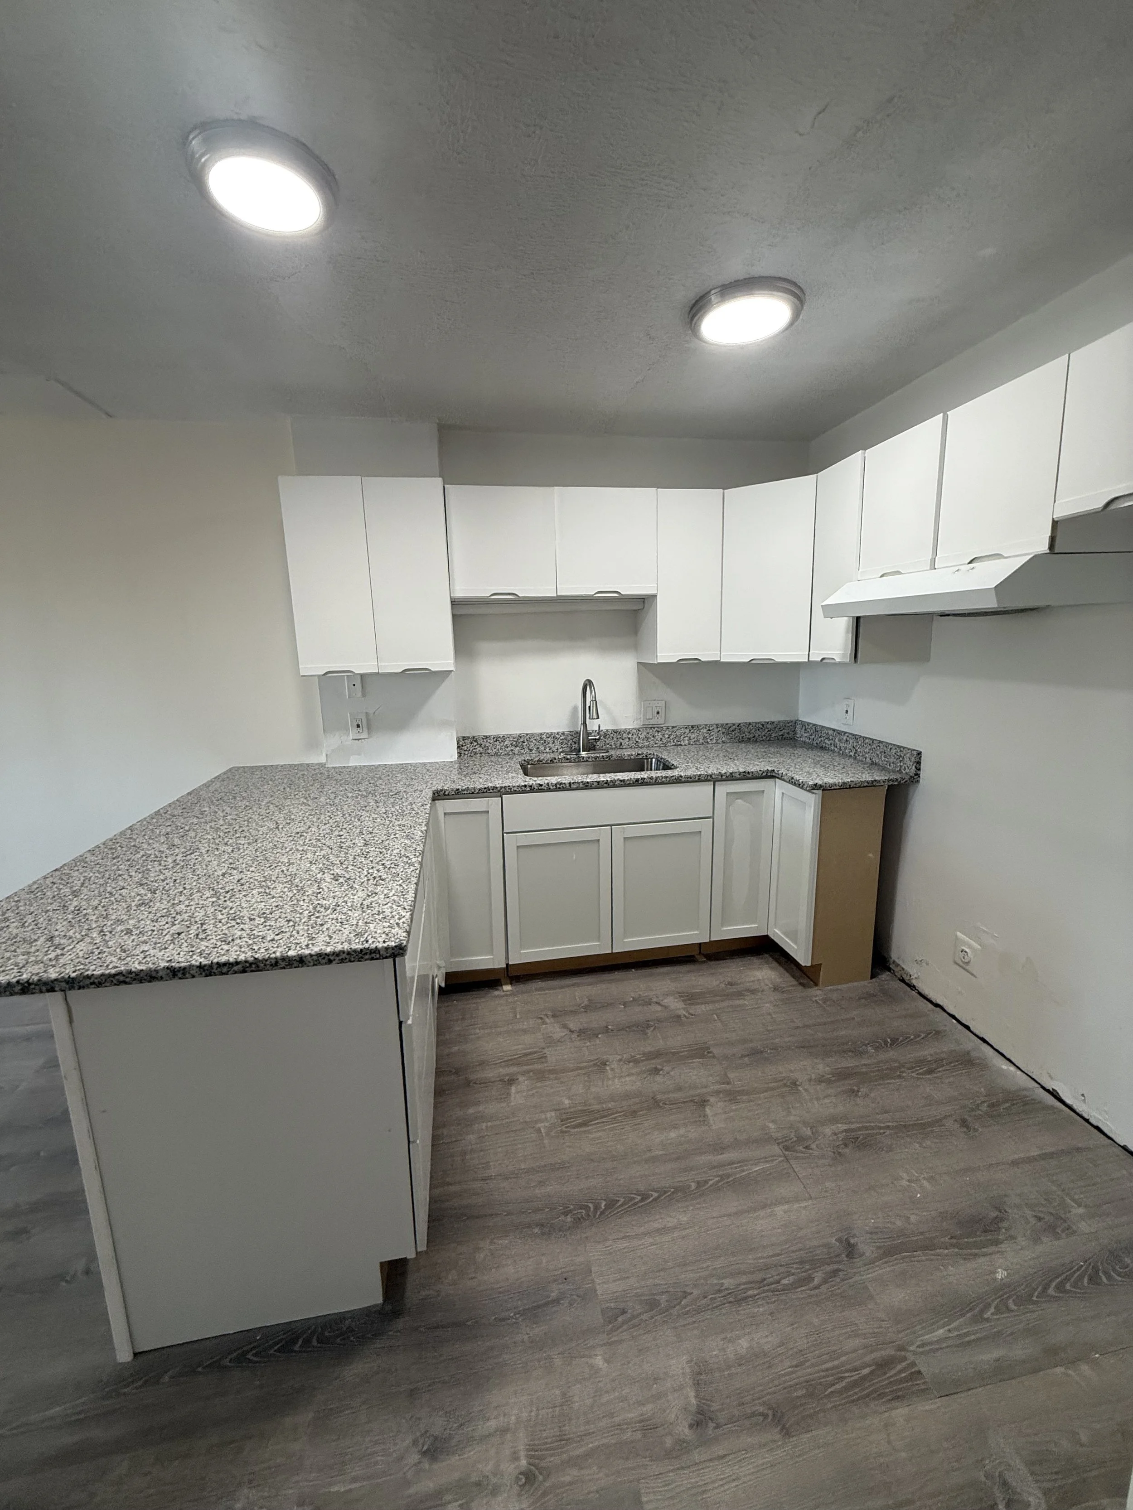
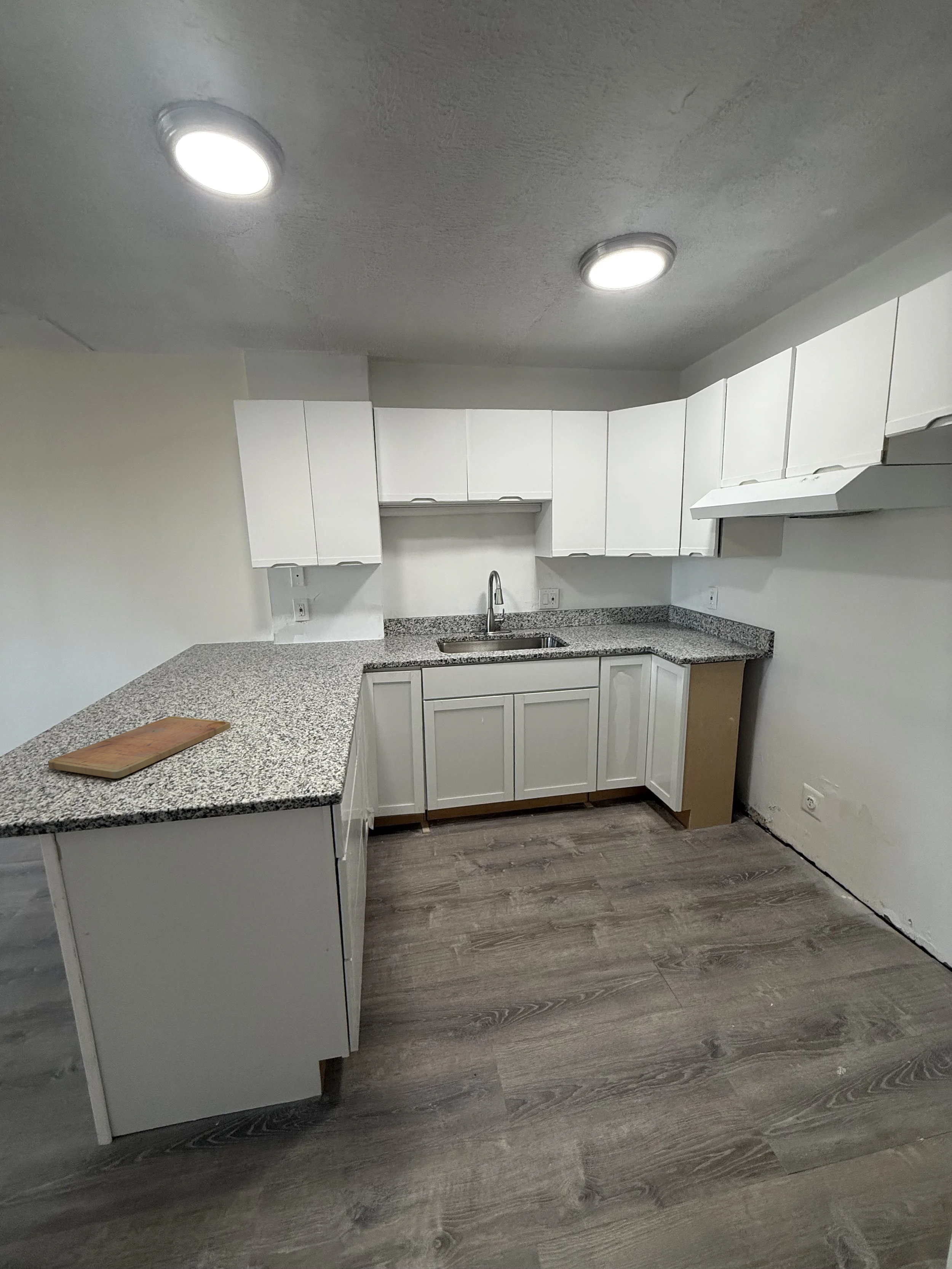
+ cutting board (148, 742)
